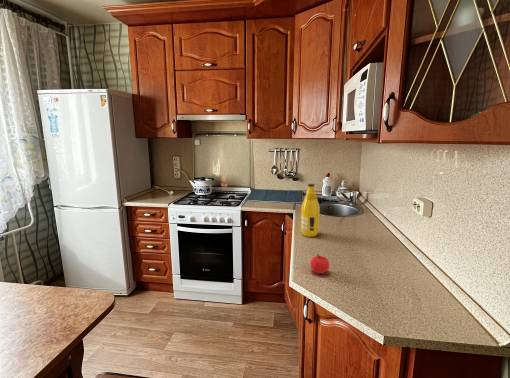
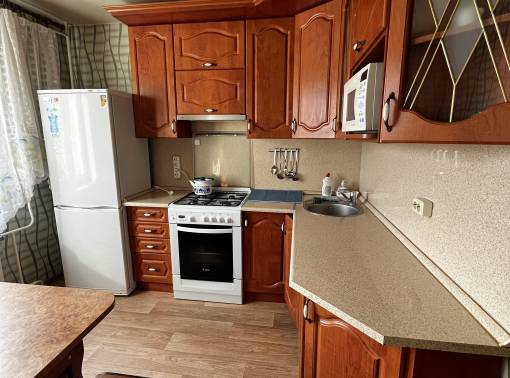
- apple (319, 262)
- bottle (310, 209)
